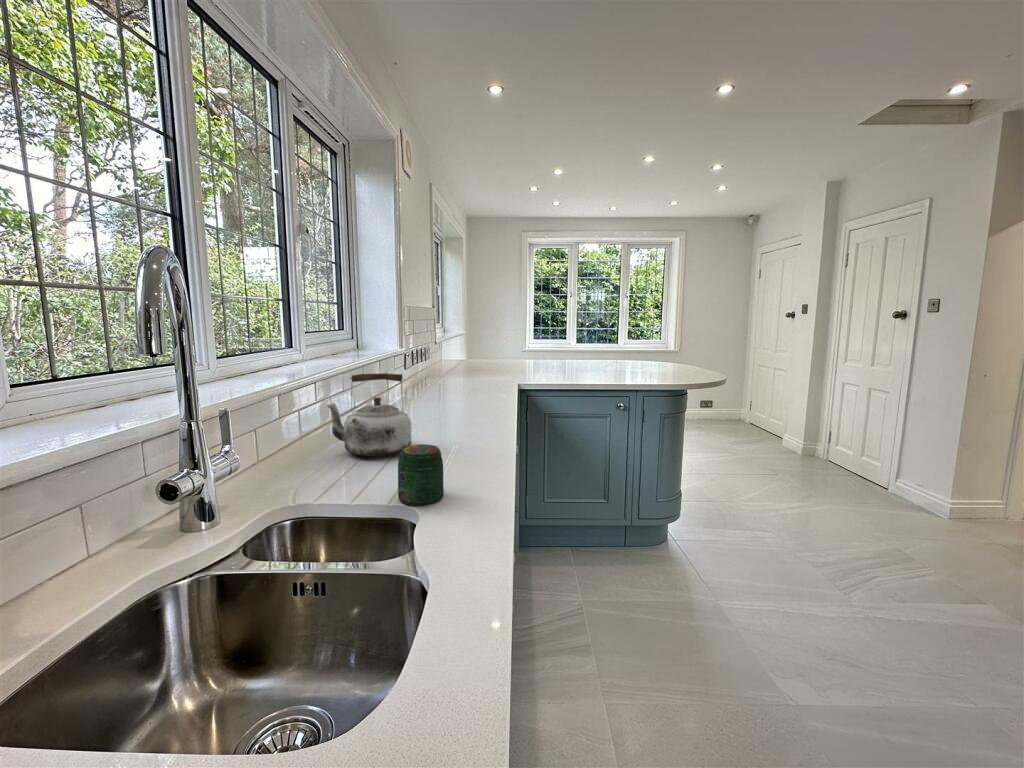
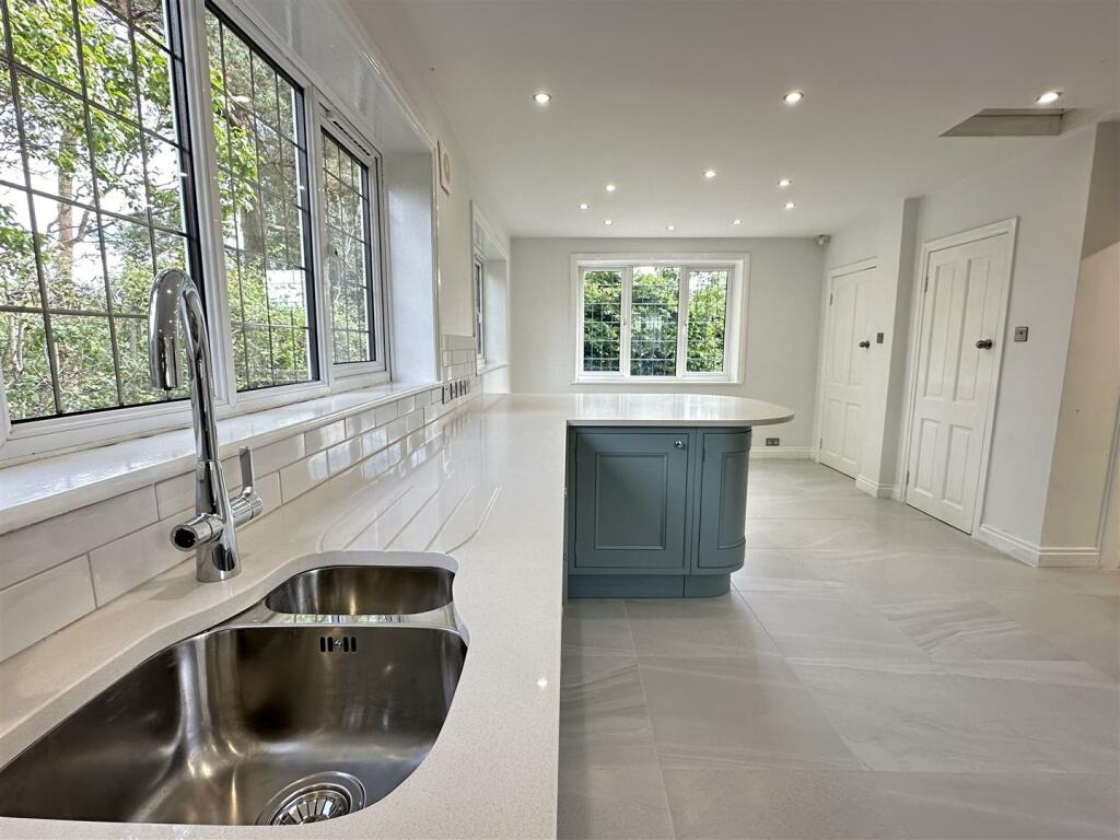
- kettle (369, 412)
- jar (420, 473)
